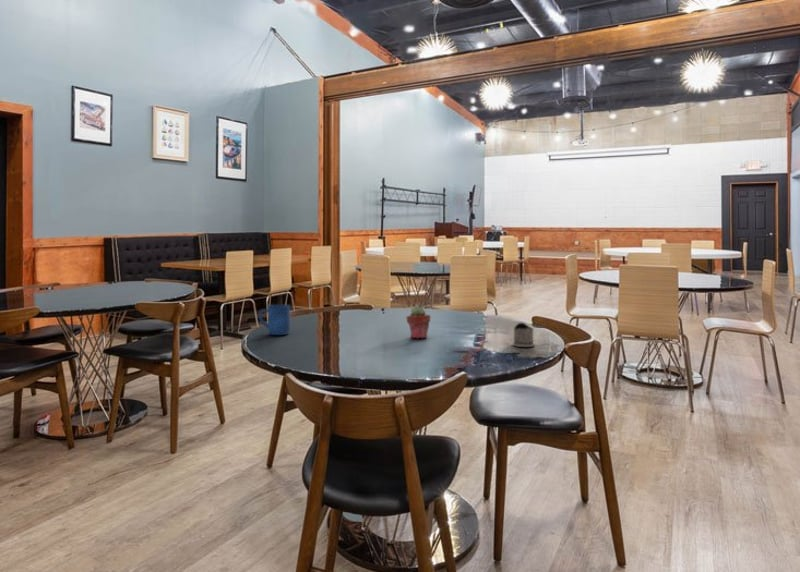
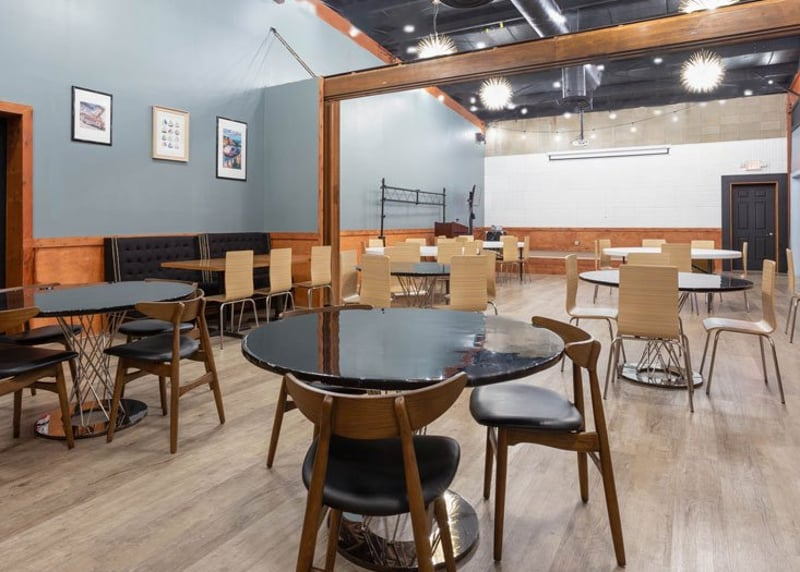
- potted succulent (418, 321)
- tea glass holder (524, 334)
- mug (274, 319)
